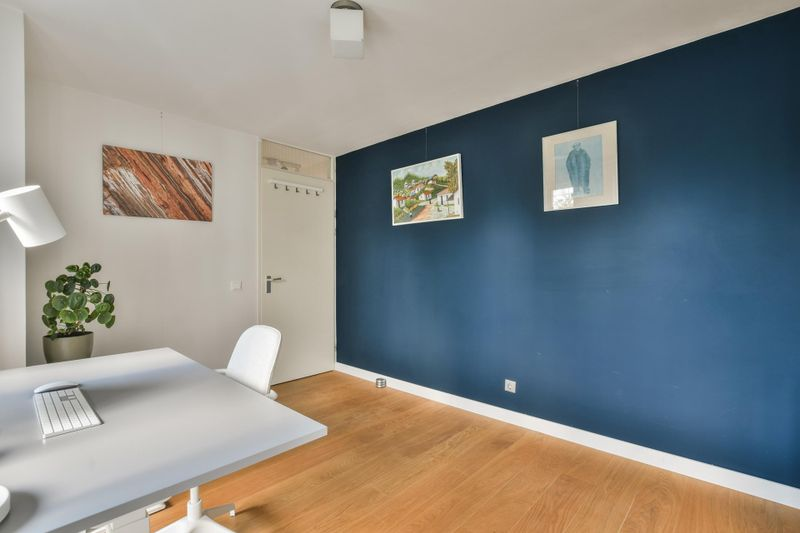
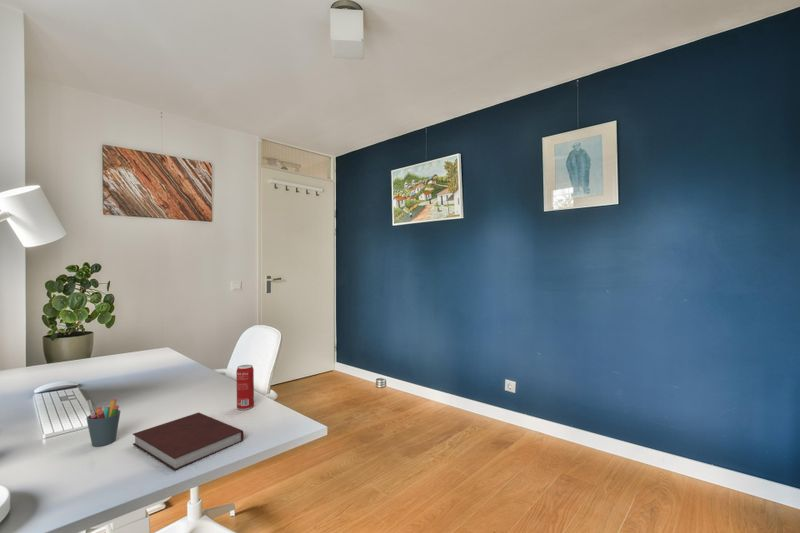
+ notebook (188, 437)
+ beverage can (245, 386)
+ pen holder (104, 420)
